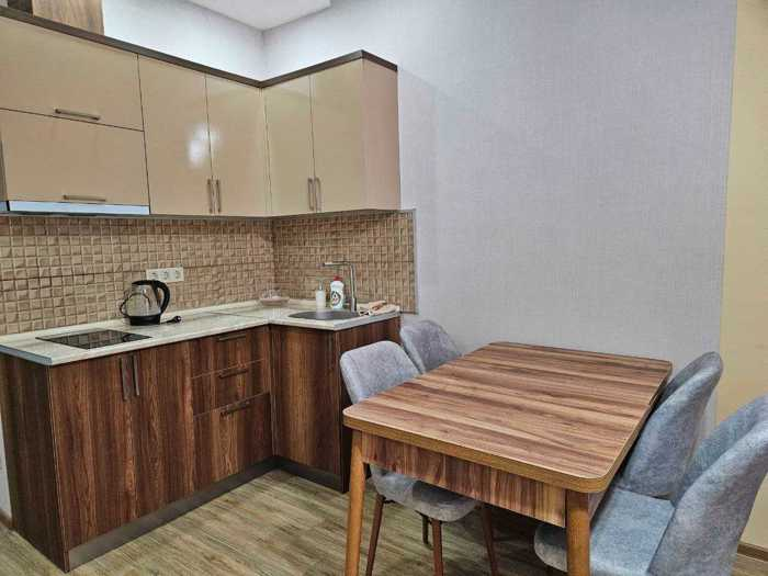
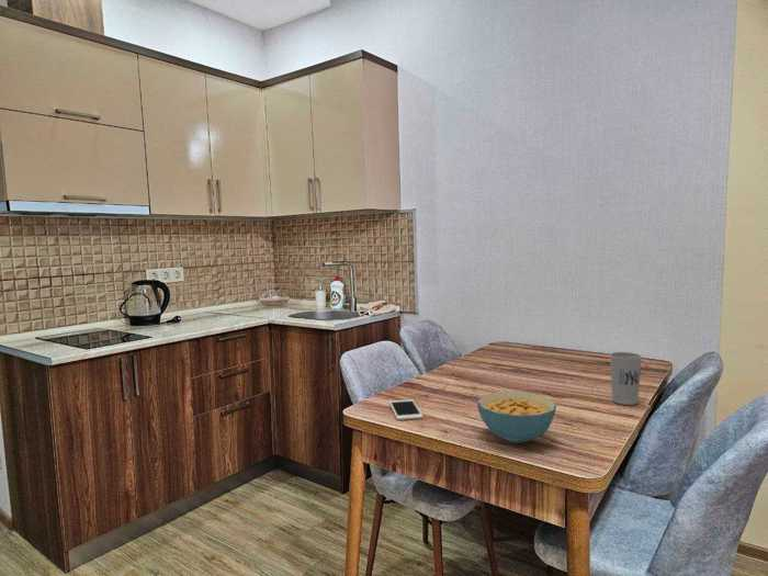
+ cereal bowl (516, 420)
+ cup (624, 377)
+ cell phone (405, 409)
